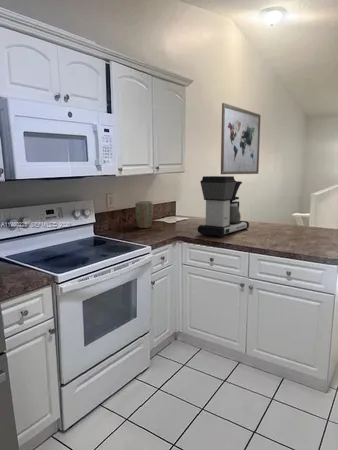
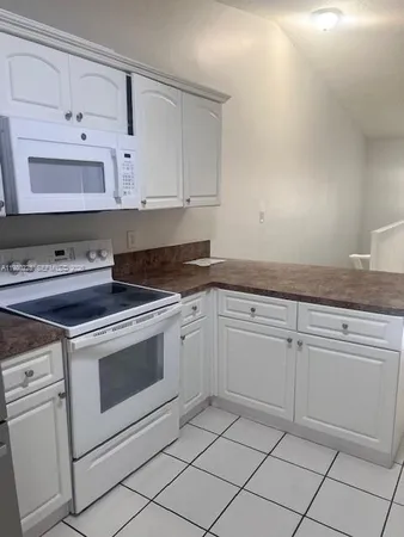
- plant pot (144, 214)
- wall art (242, 142)
- coffee maker (225, 204)
